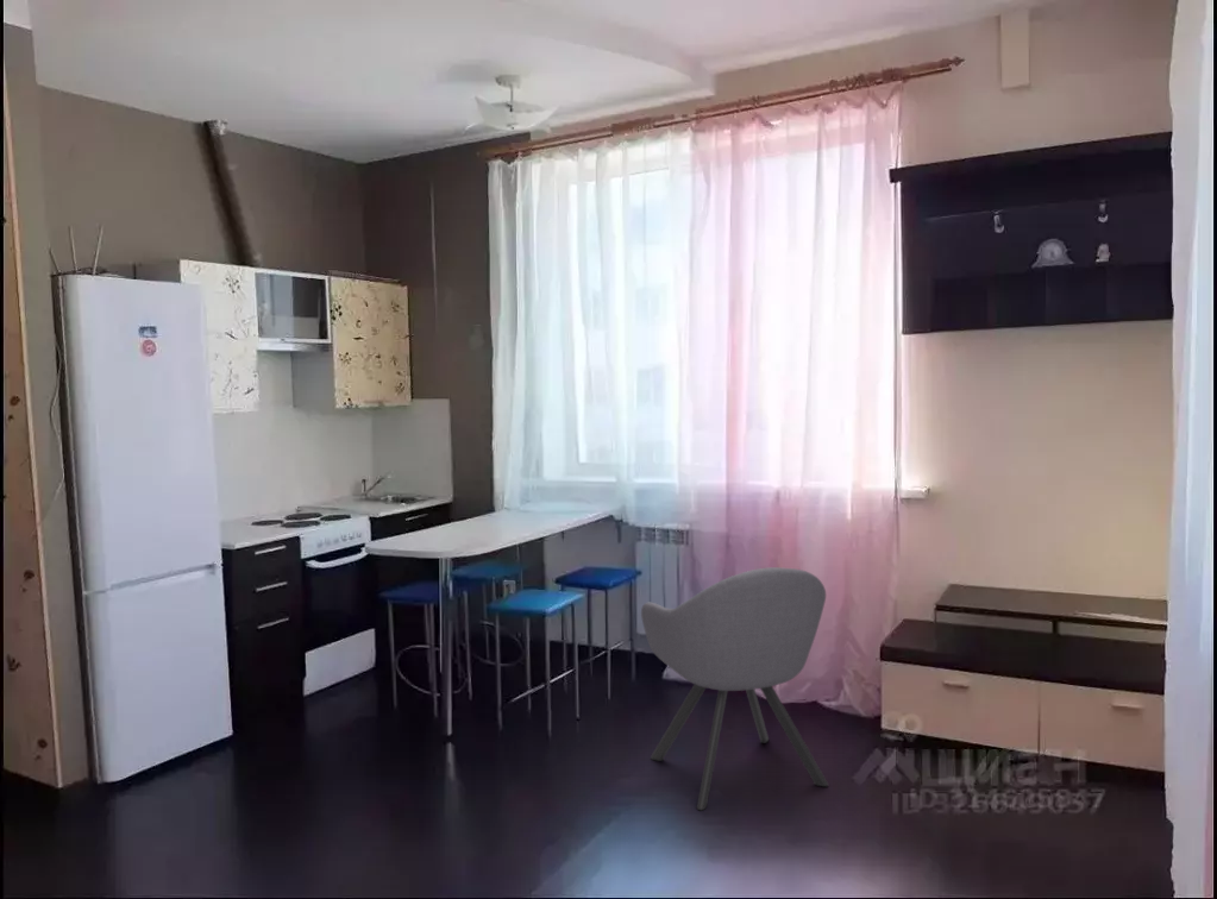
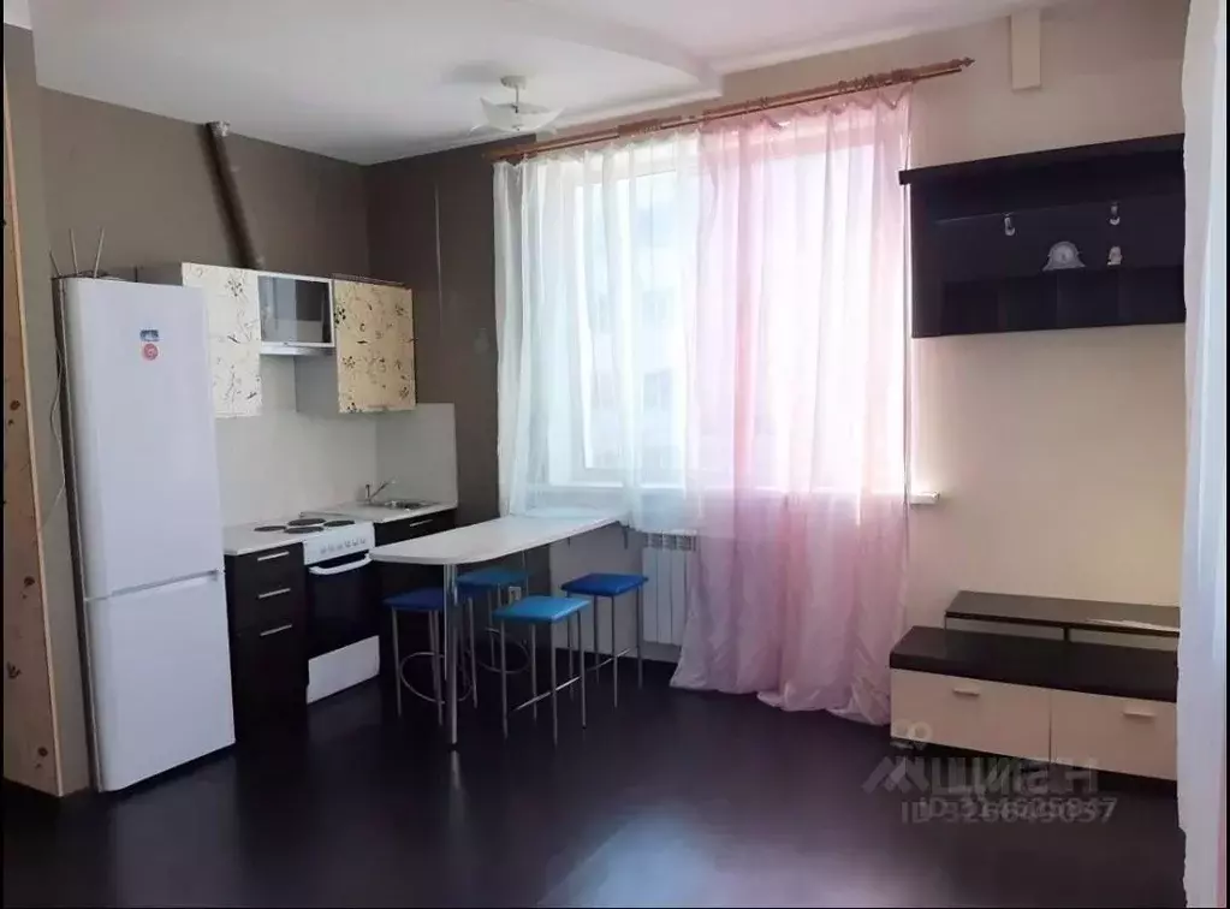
- chair (739, 667)
